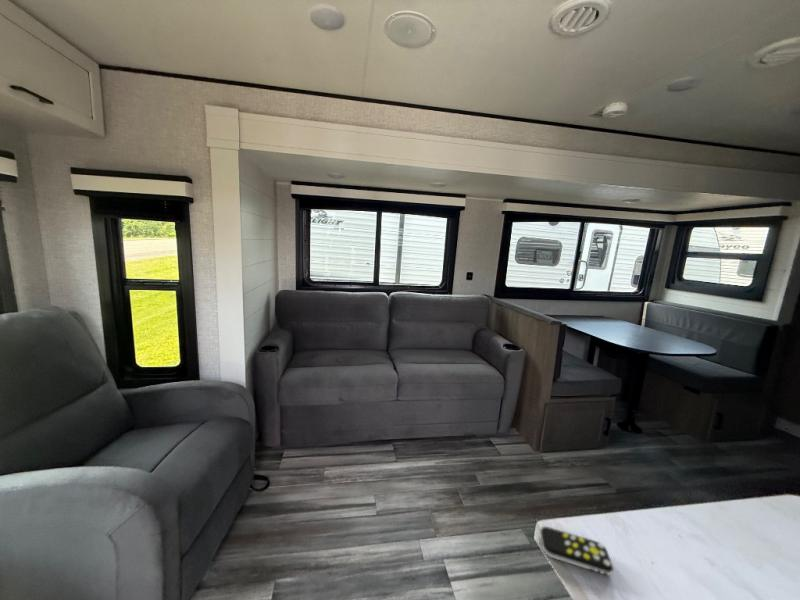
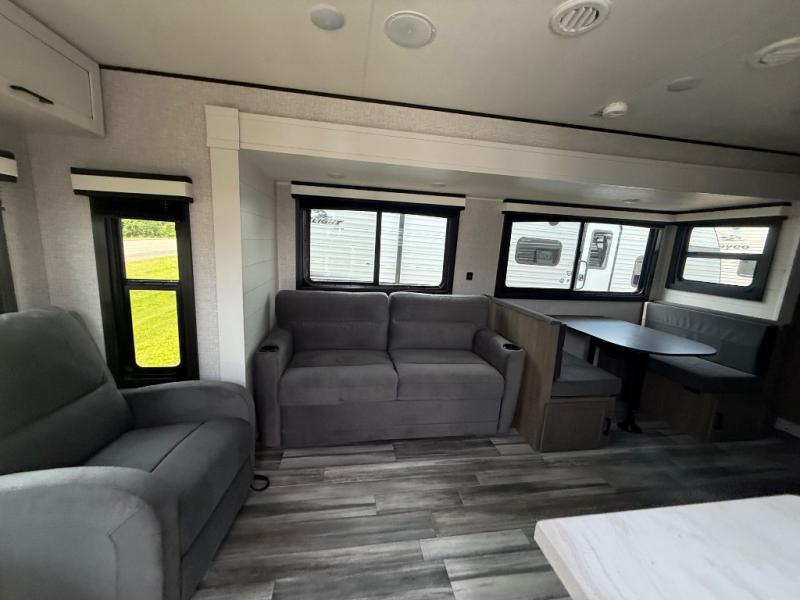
- remote control (574, 549)
